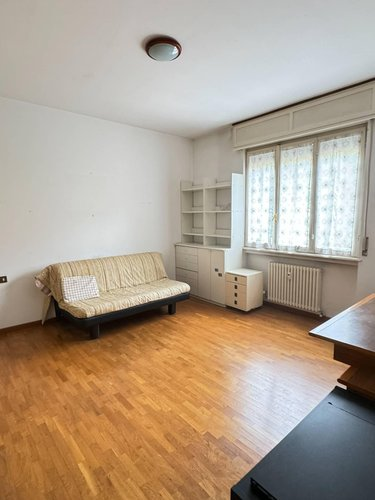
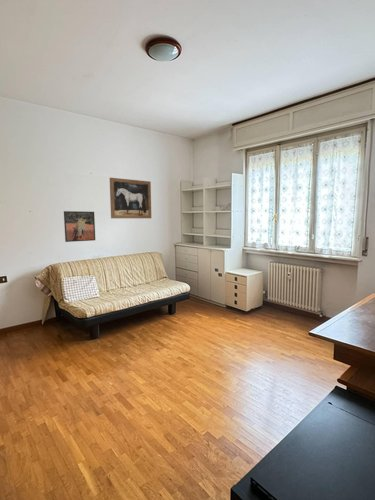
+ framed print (80, 226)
+ wall art (131, 199)
